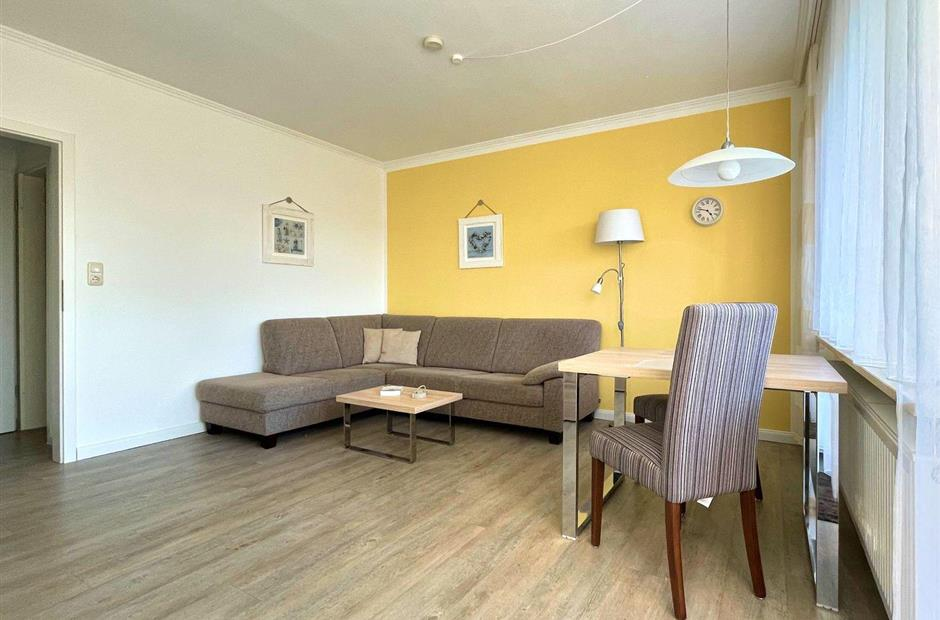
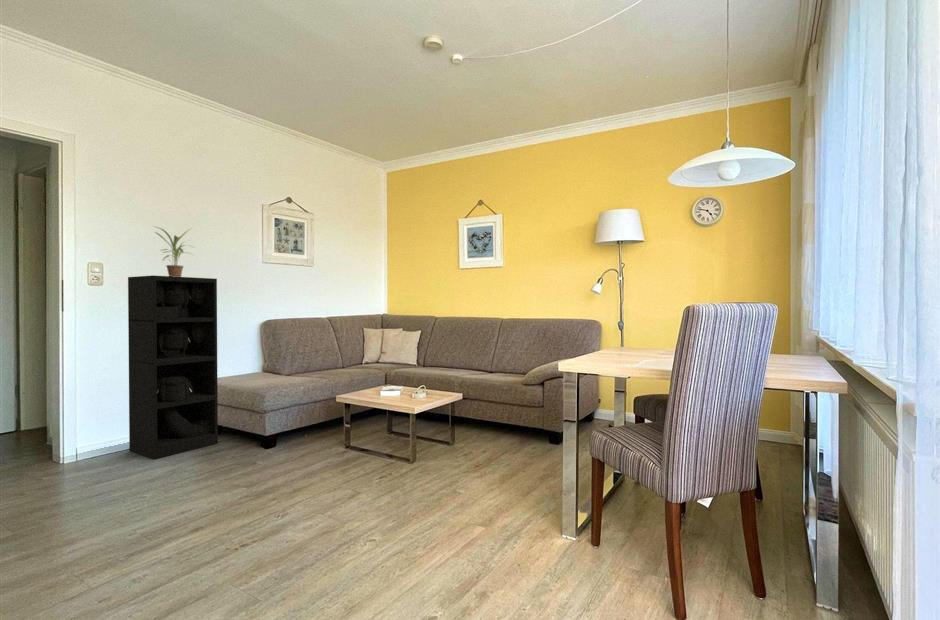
+ shelving unit (174, 362)
+ potted plant (173, 252)
